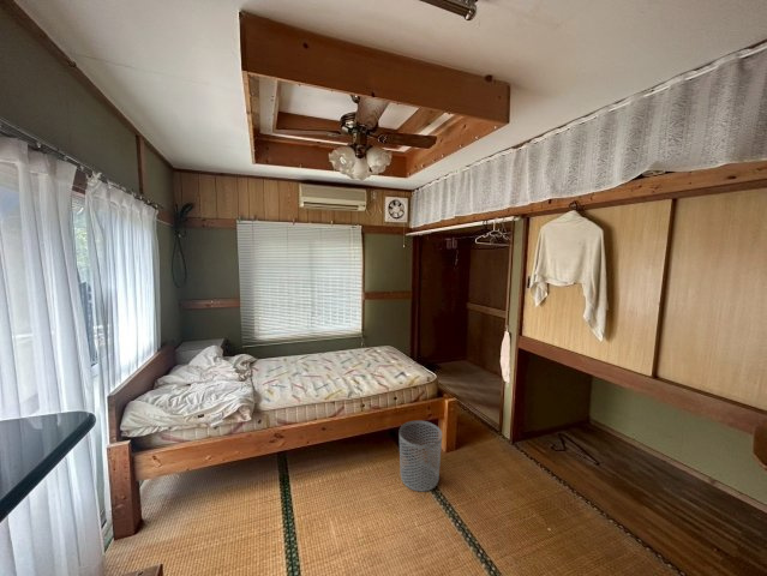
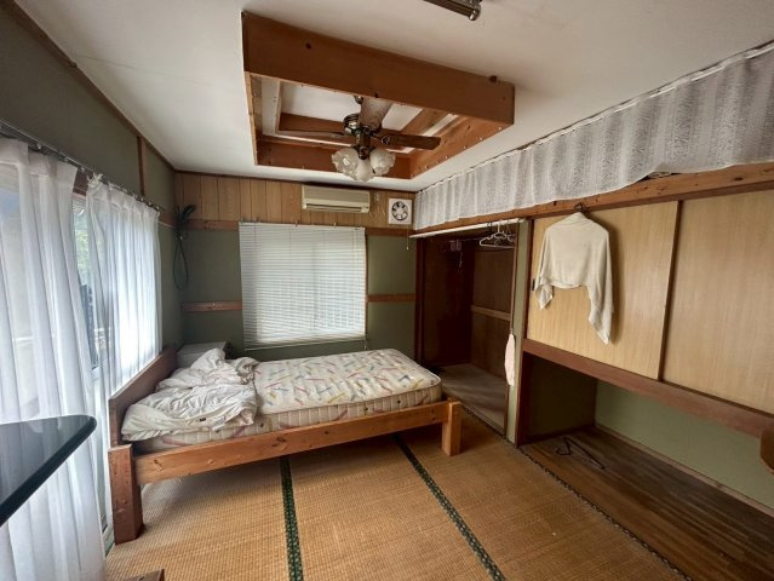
- waste bin (419, 455)
